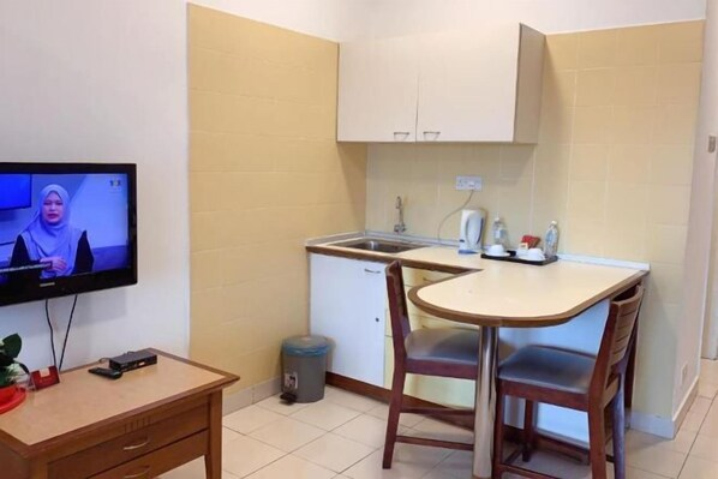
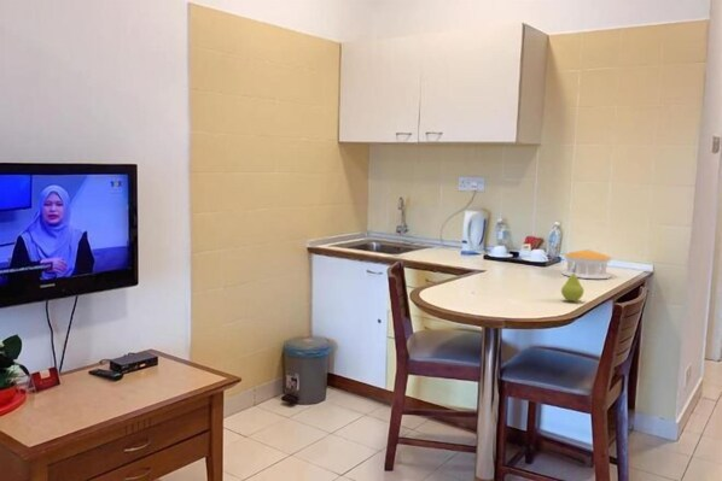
+ fruit (572, 285)
+ bowl (587, 262)
